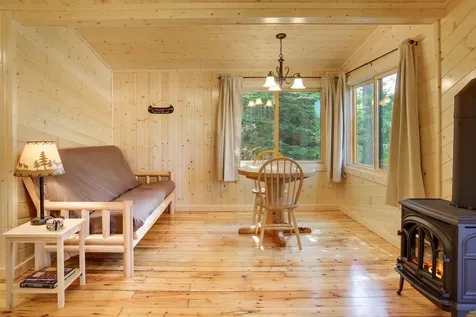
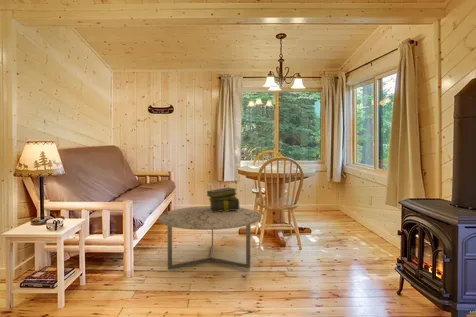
+ stack of books (222, 199)
+ coffee table (212, 237)
